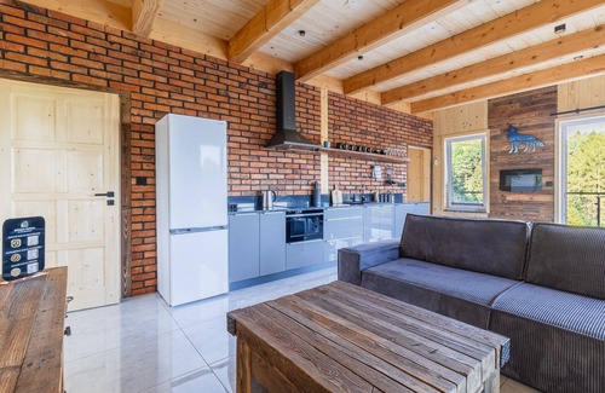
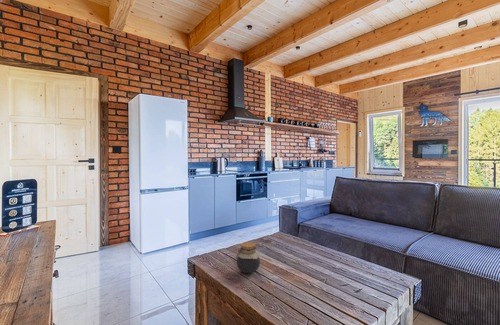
+ jar (247, 257)
